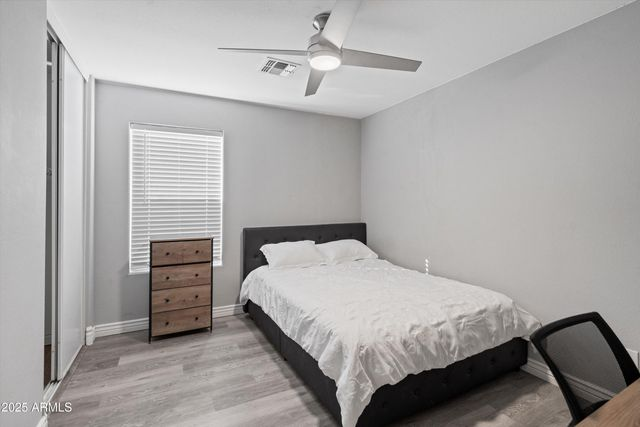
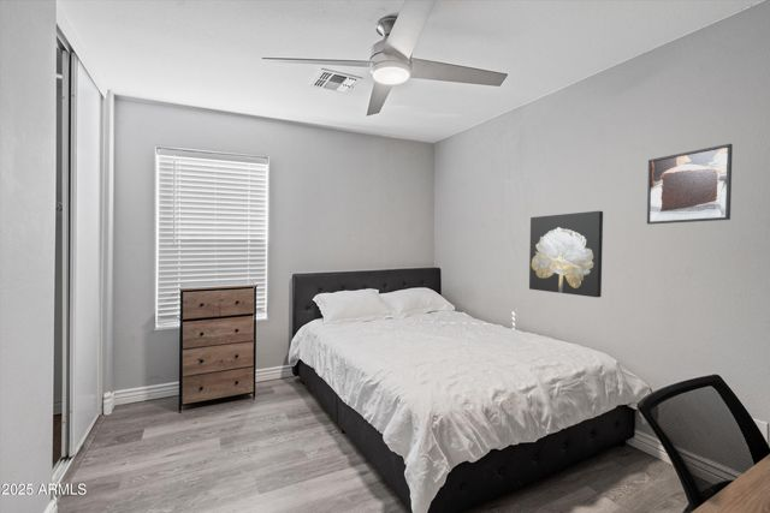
+ wall art (562, 253)
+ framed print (686, 186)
